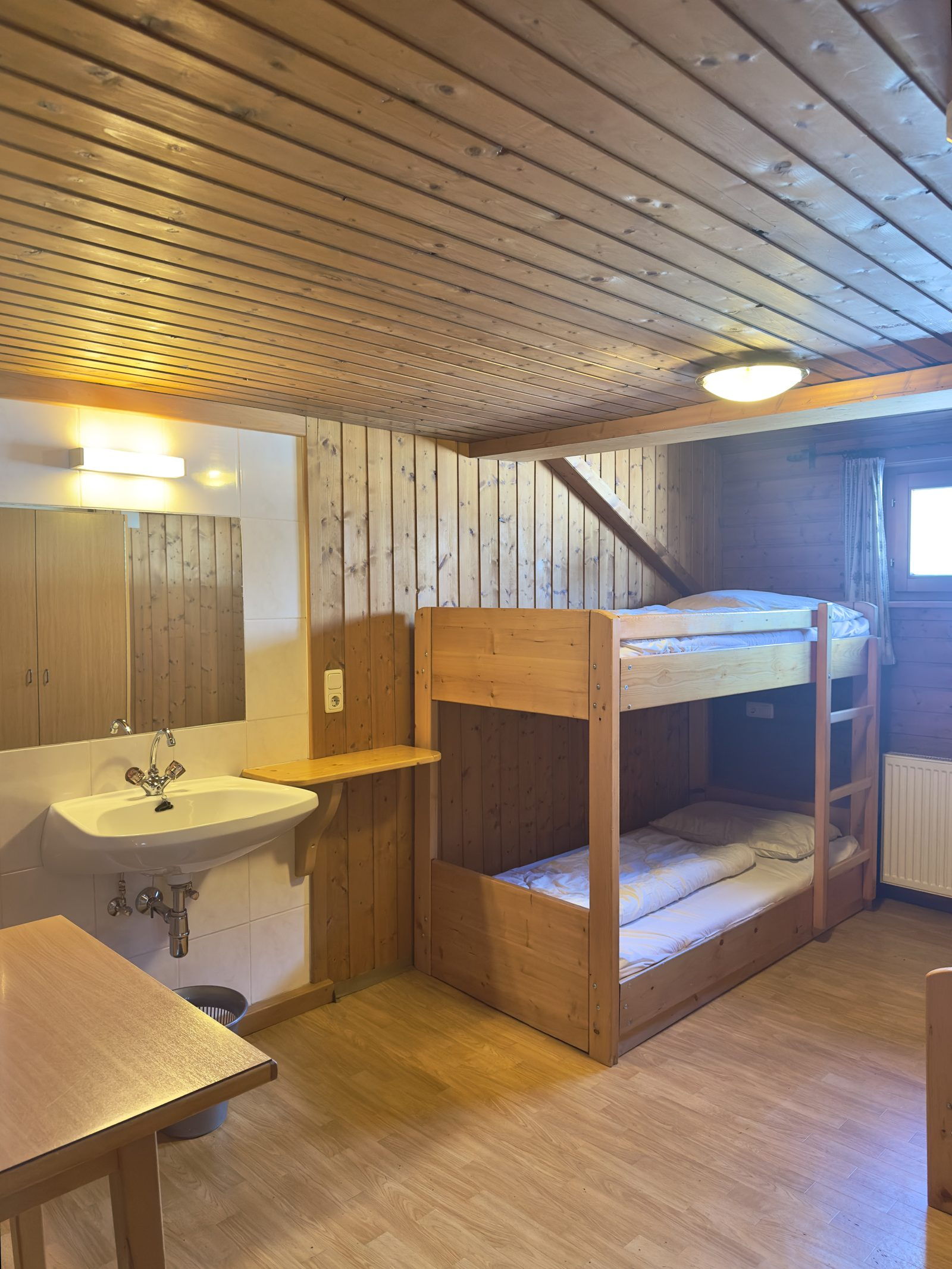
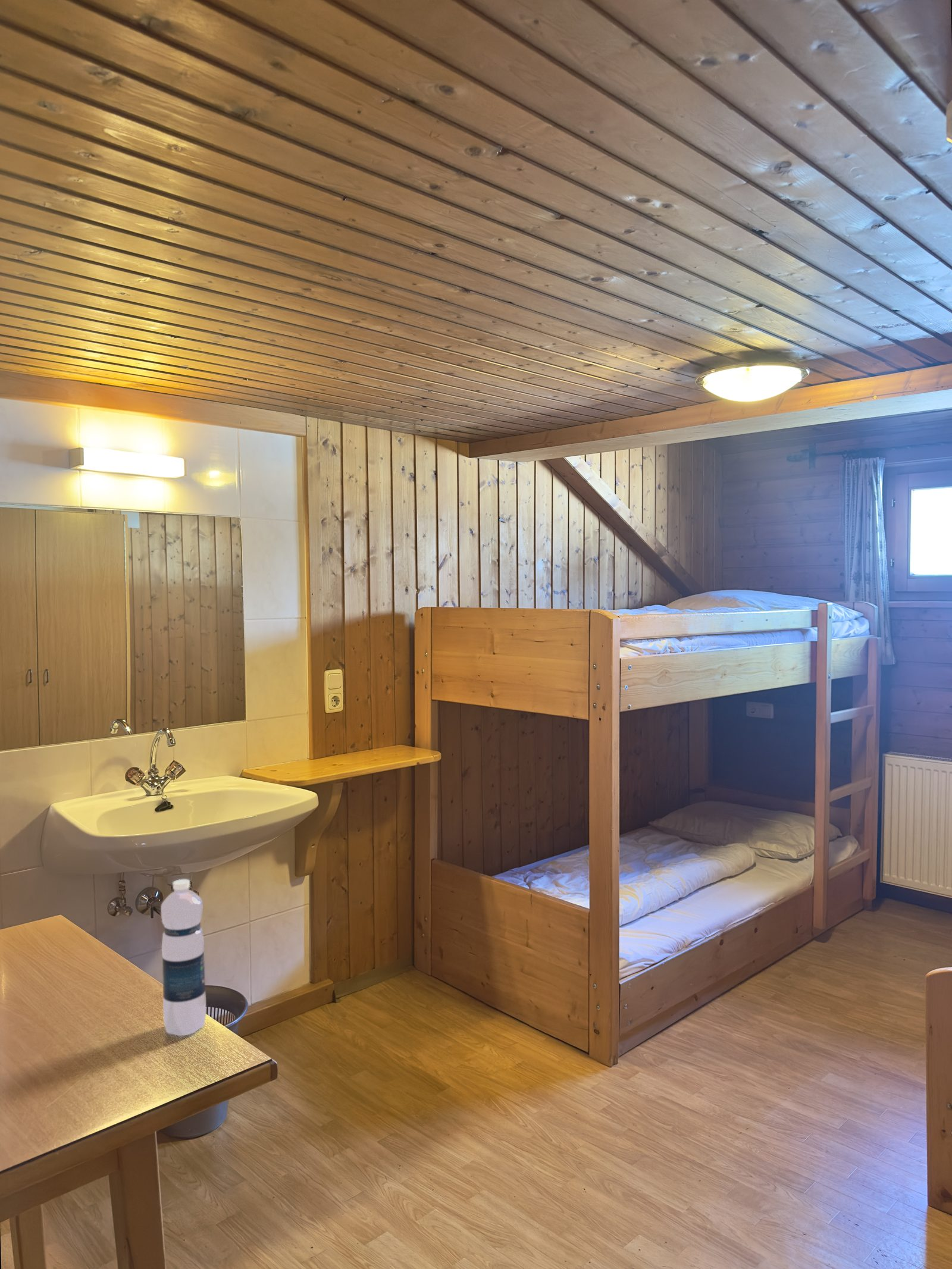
+ water bottle (183, 955)
